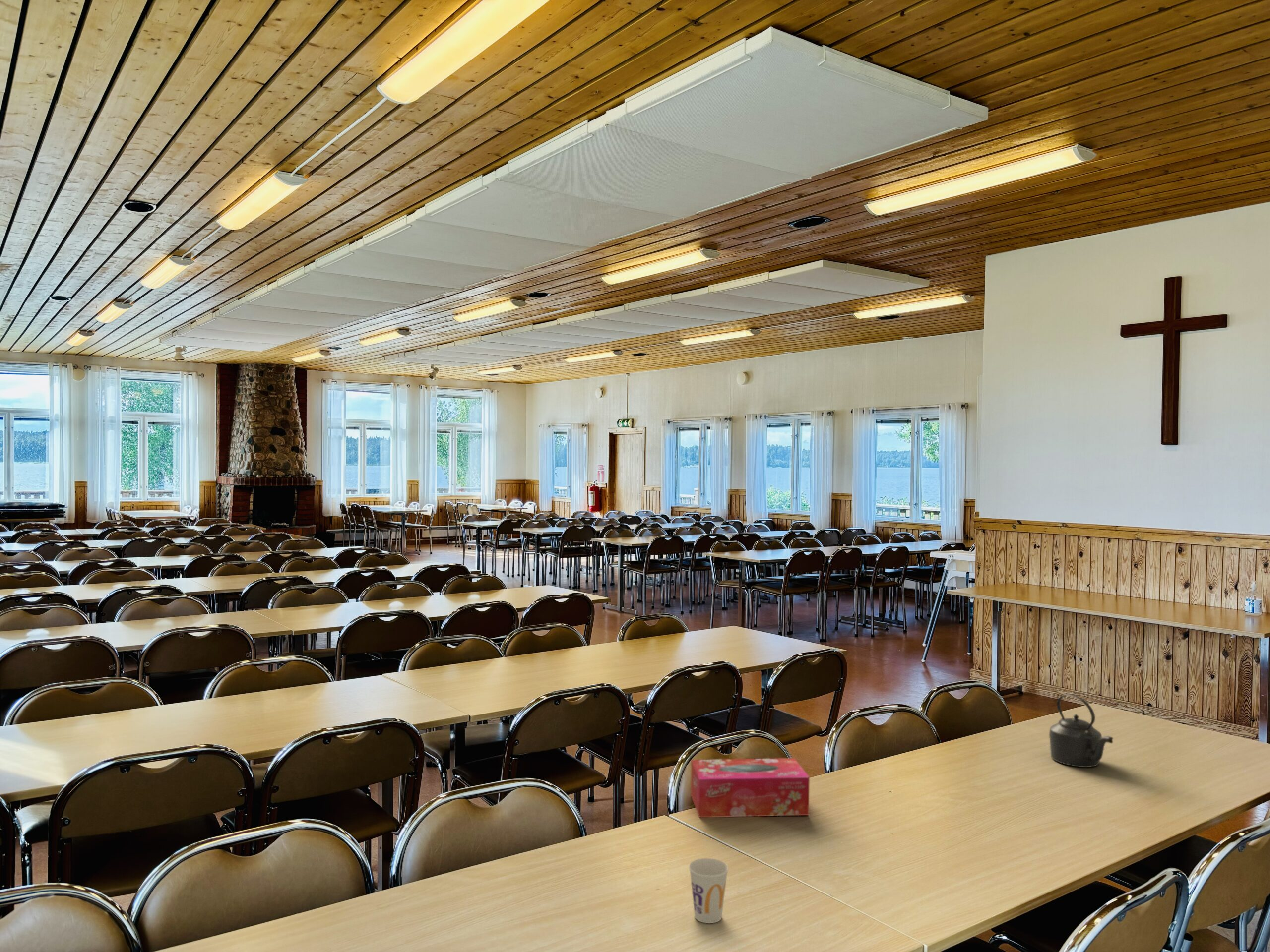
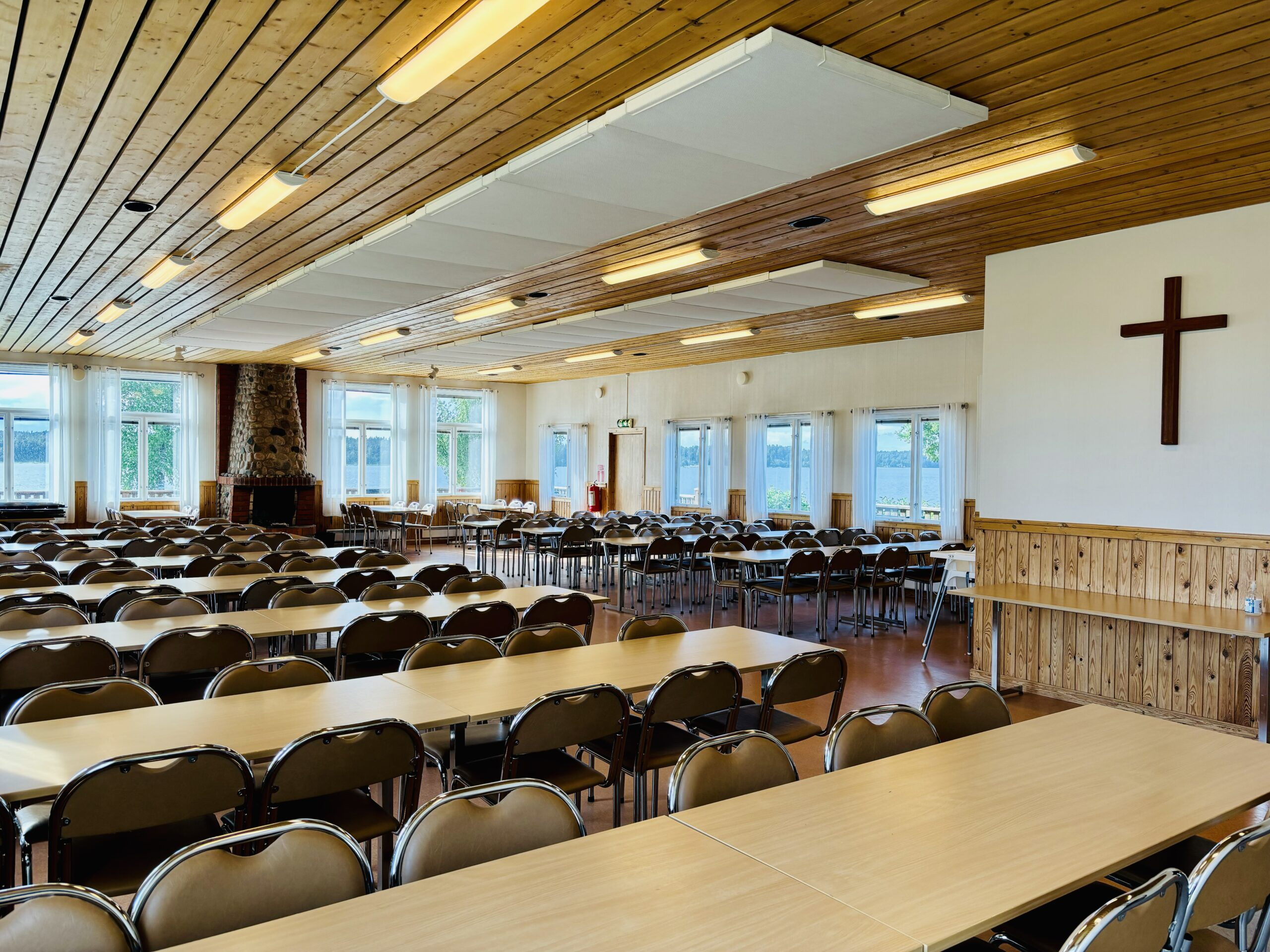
- tissue box (748, 786)
- kettle (1084, 731)
- cup (708, 892)
